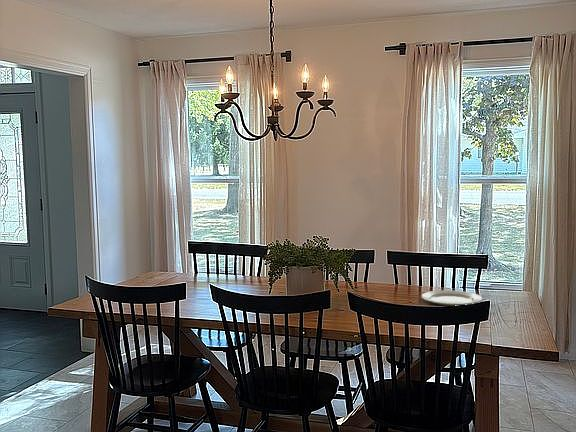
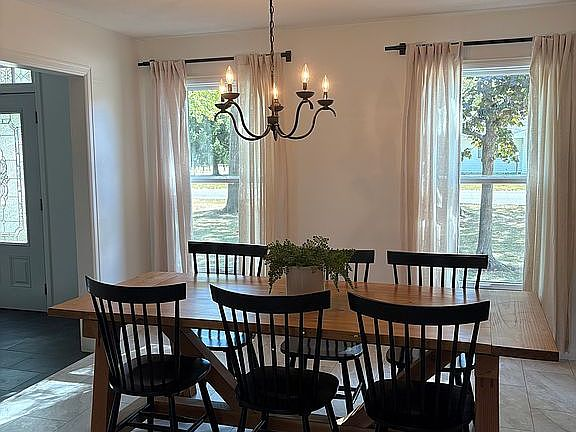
- chinaware (451, 299)
